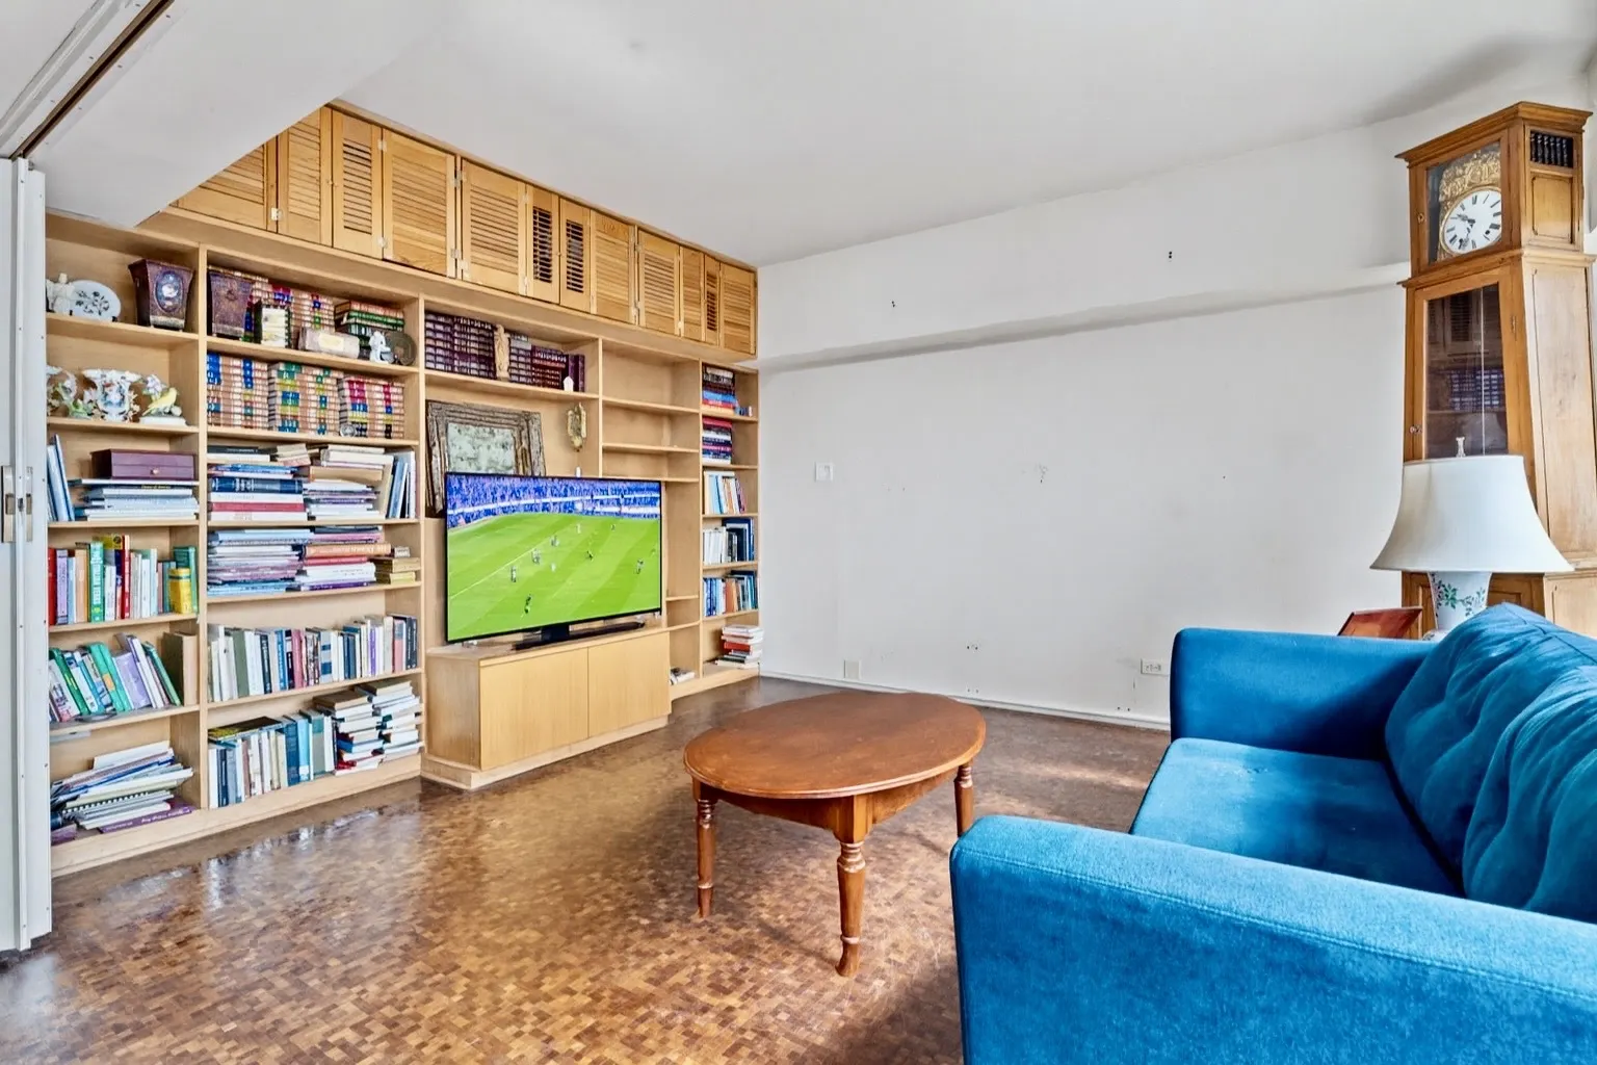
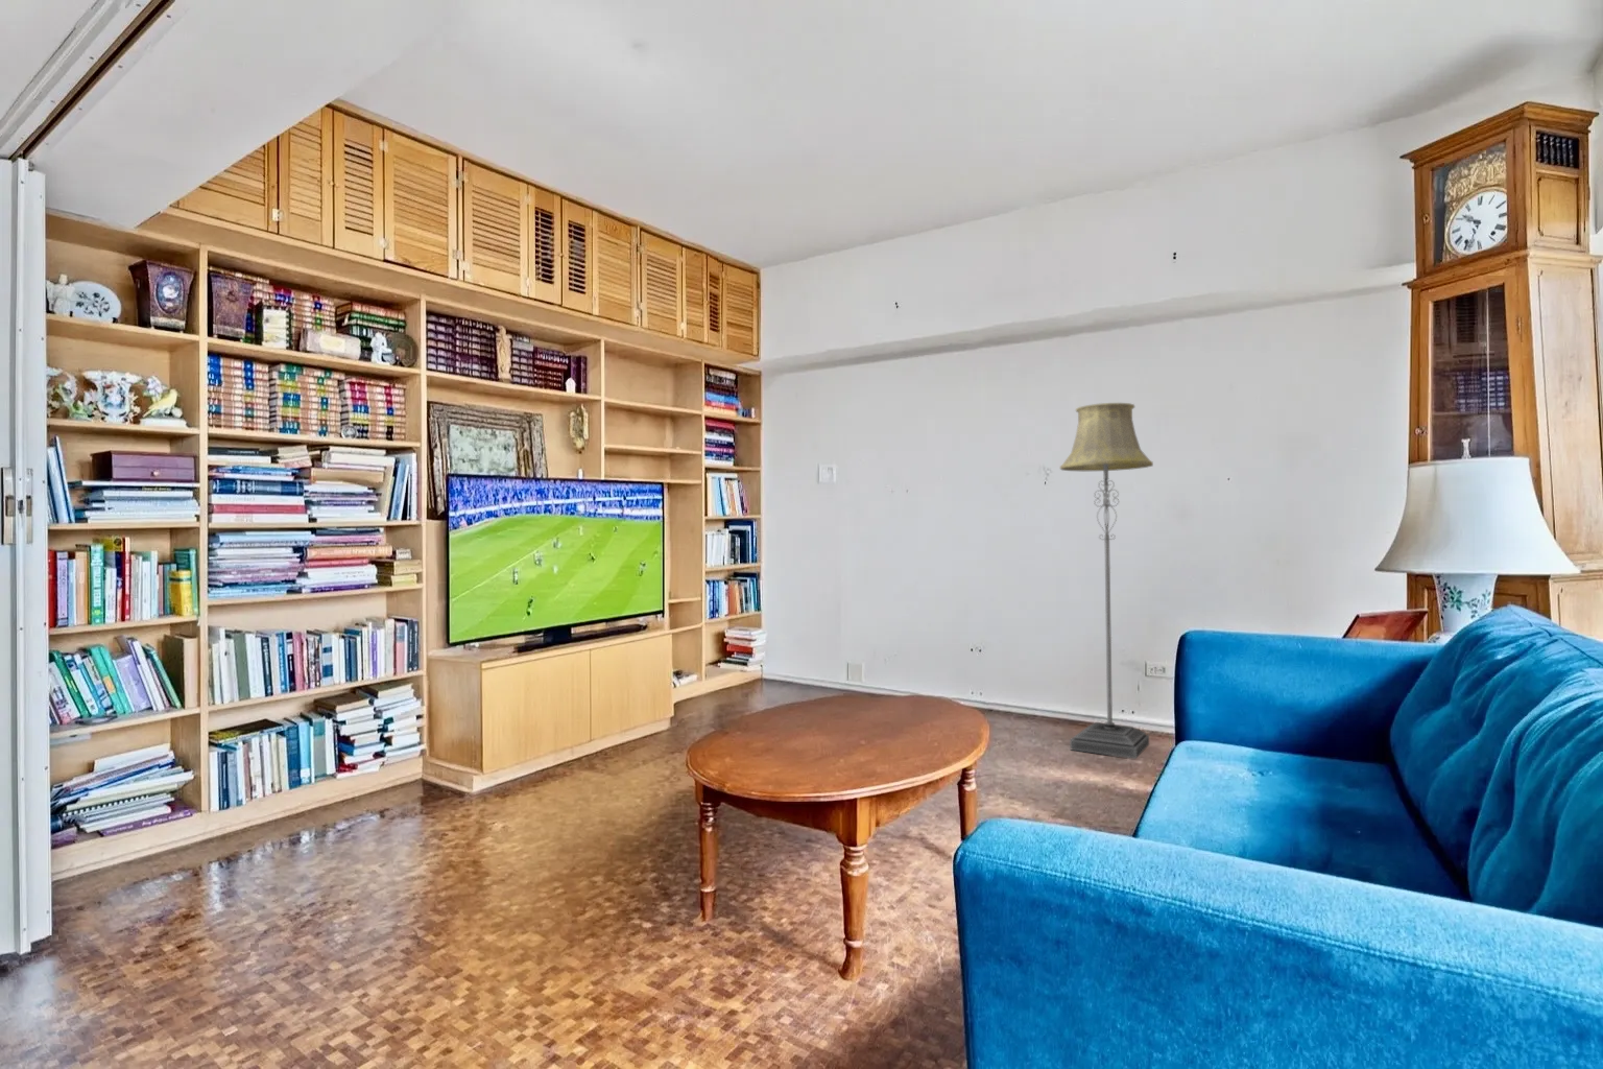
+ floor lamp (1107, 576)
